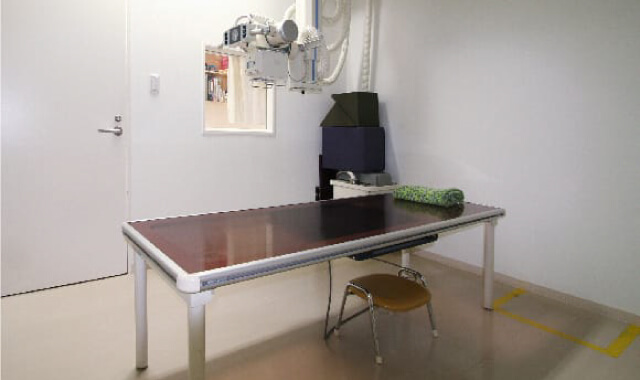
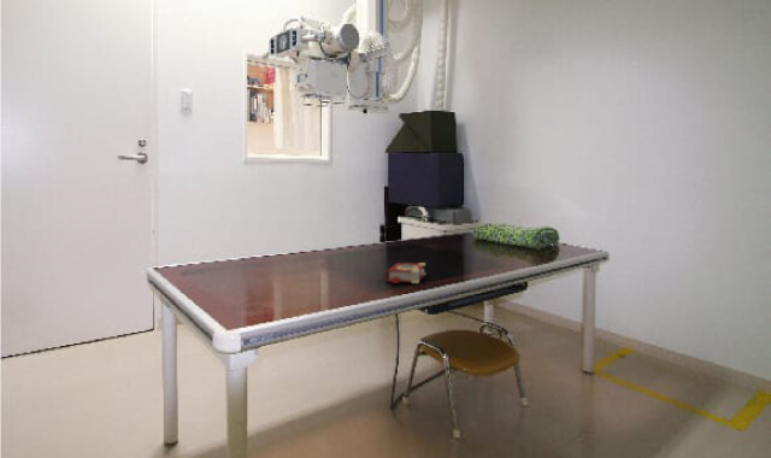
+ book (406, 271)
